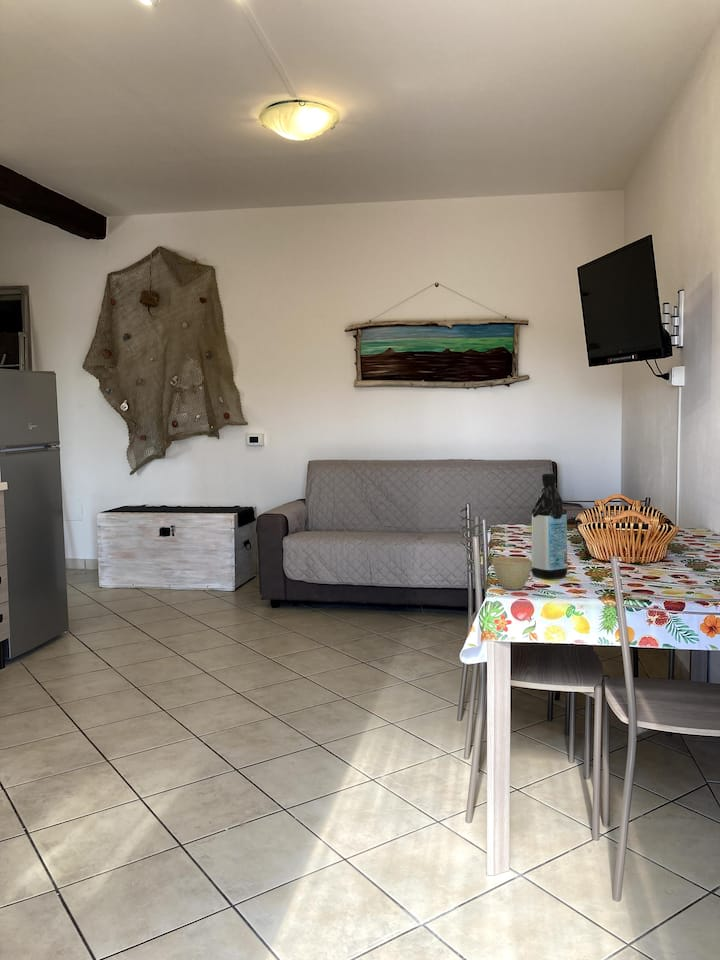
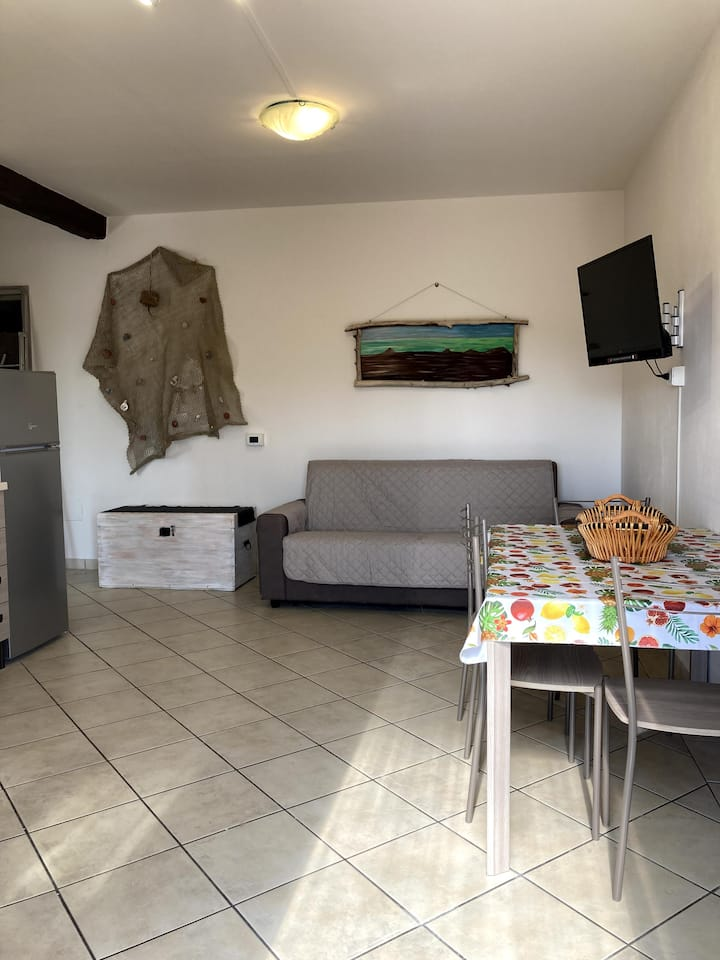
- water bottle (549, 525)
- flower pot (512, 573)
